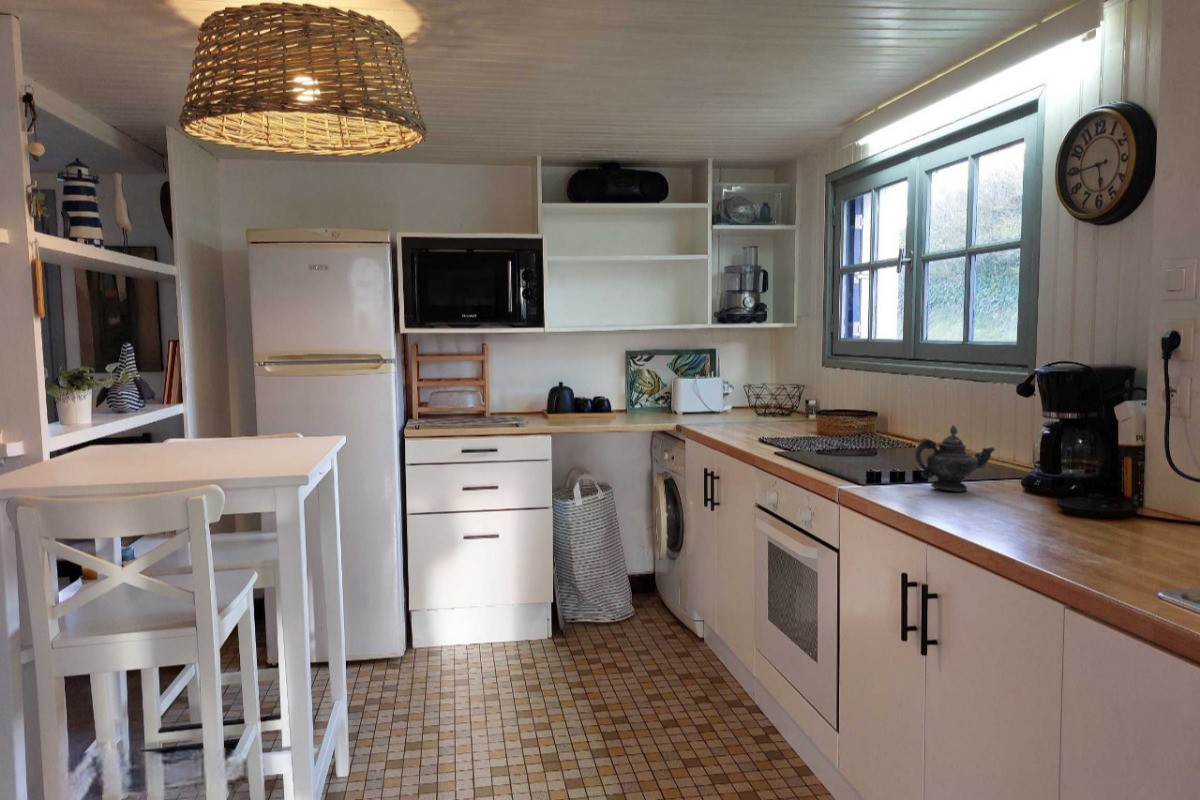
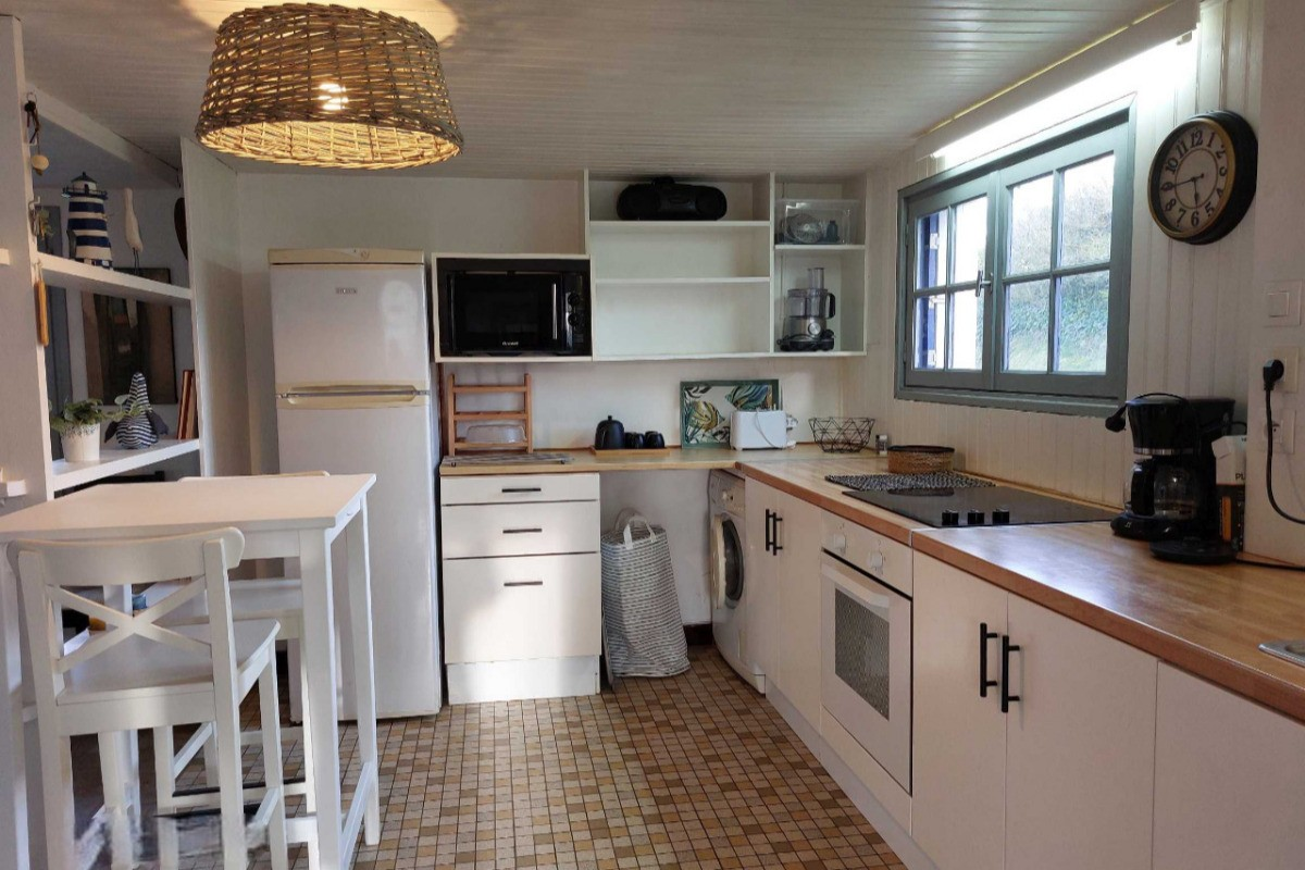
- teapot (954, 457)
